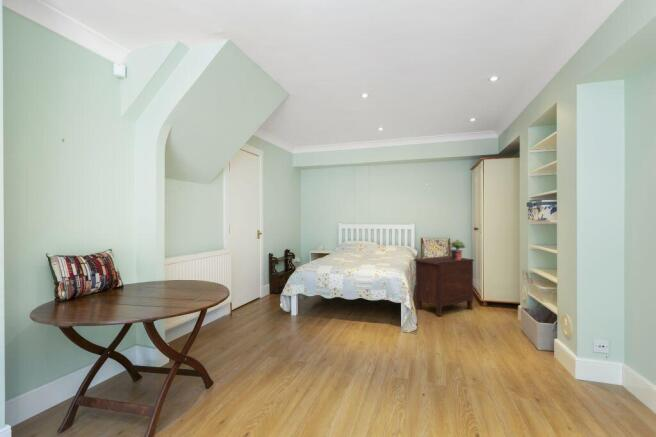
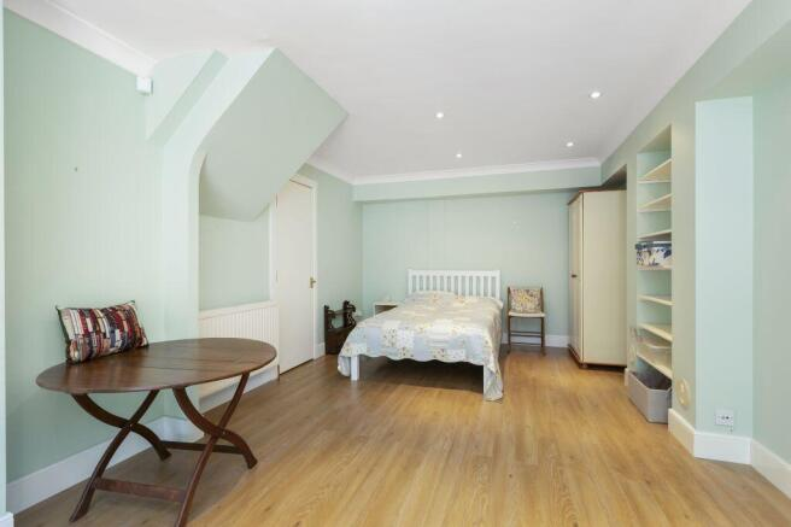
- potted plant (457, 249)
- nightstand (443, 283)
